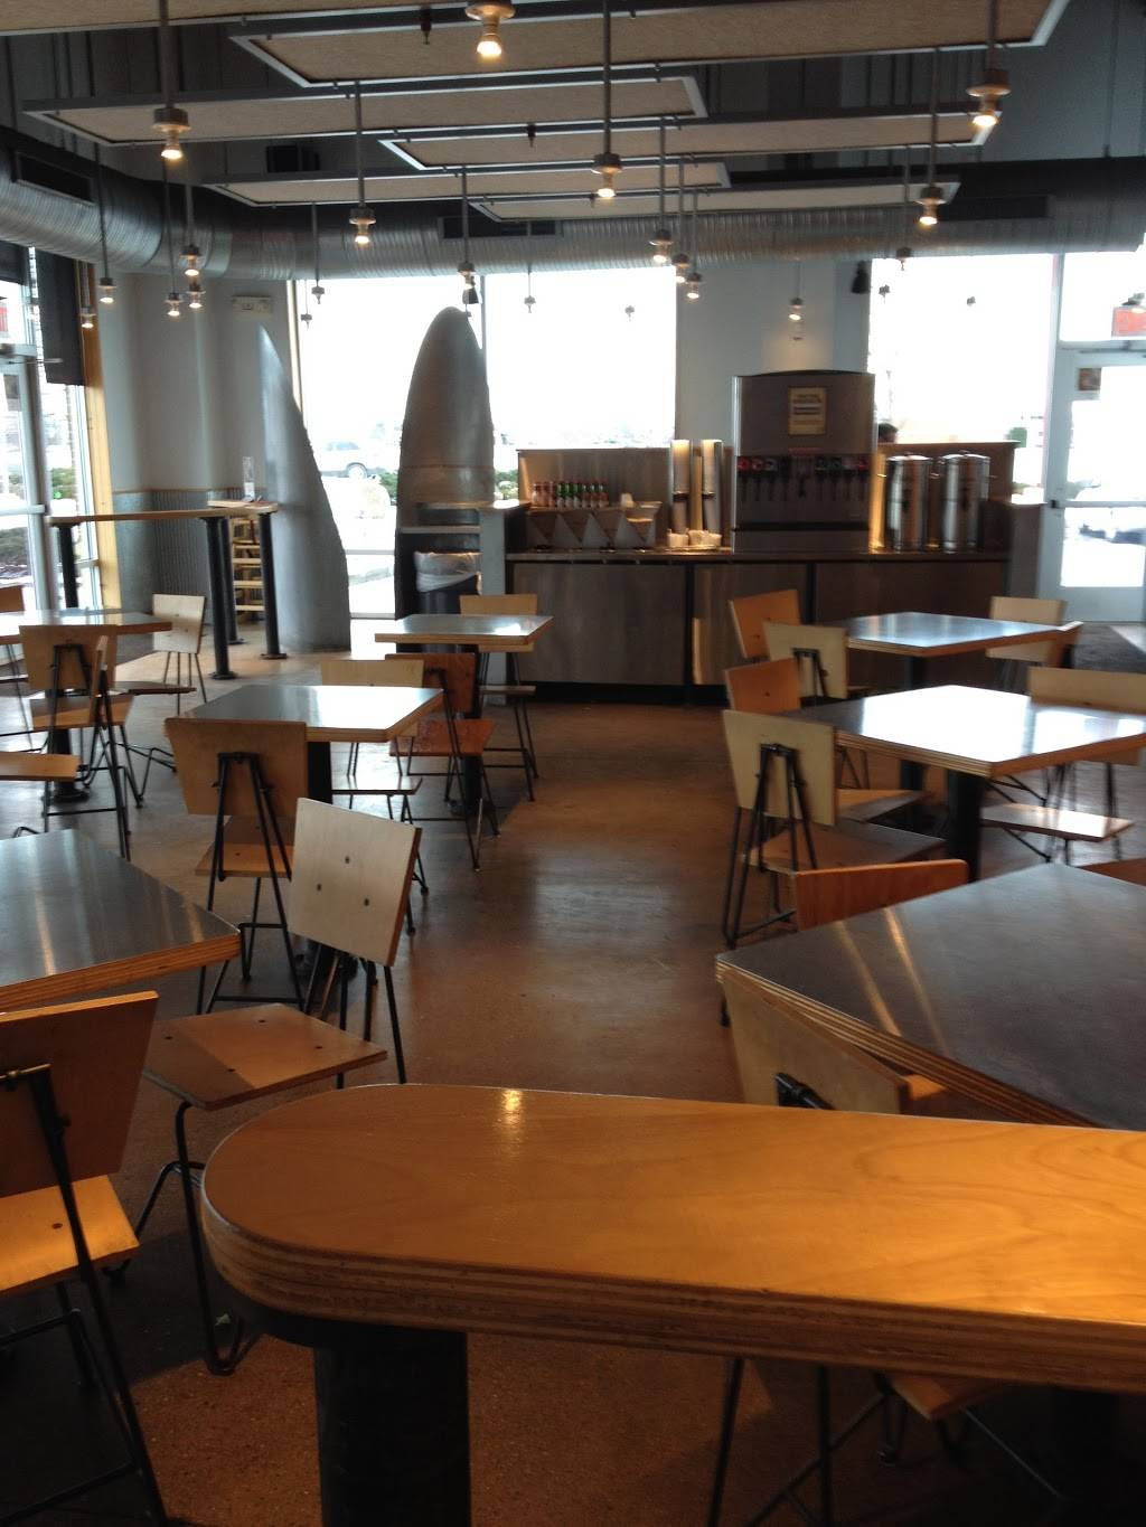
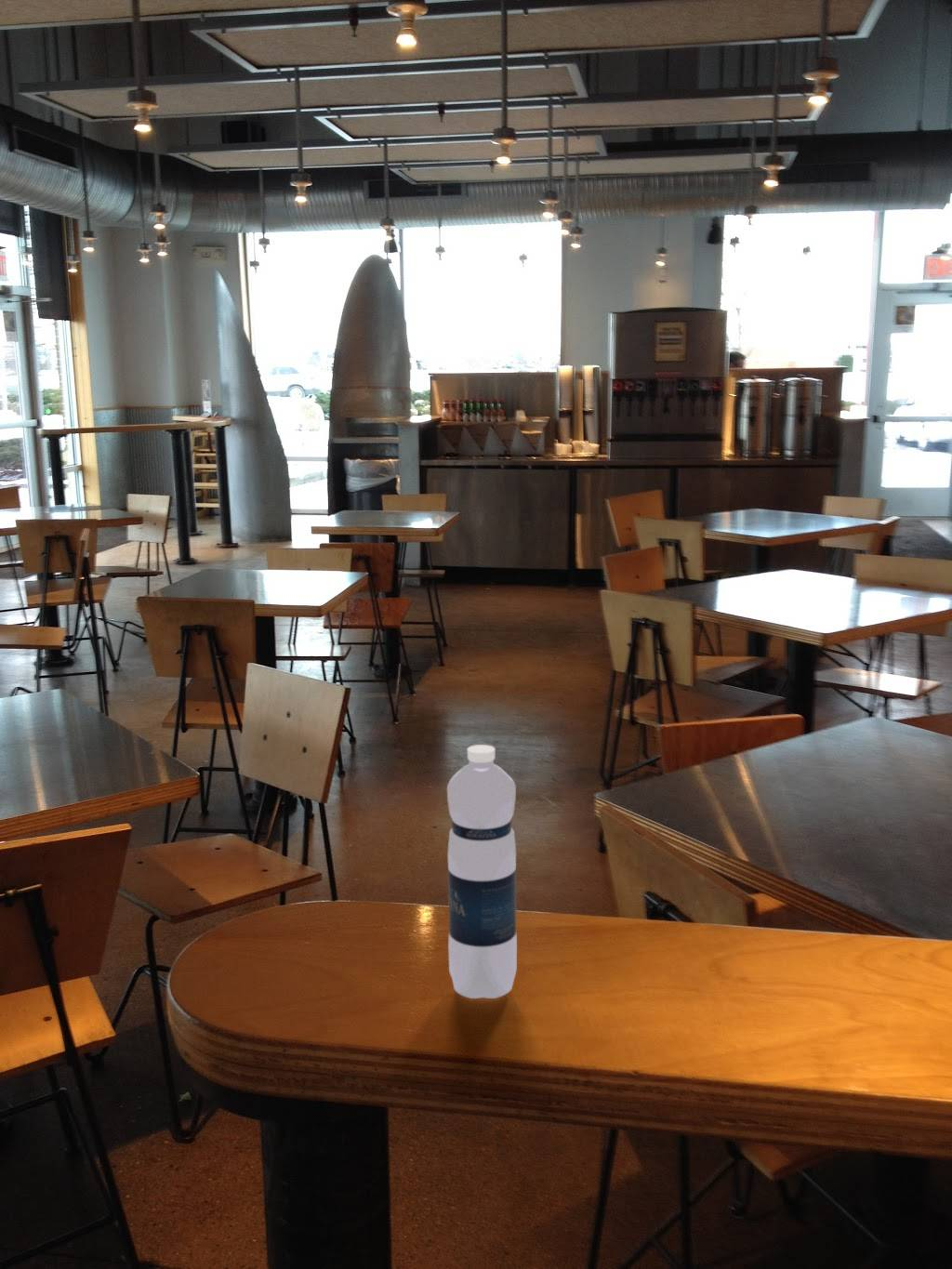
+ water bottle (482, 869)
